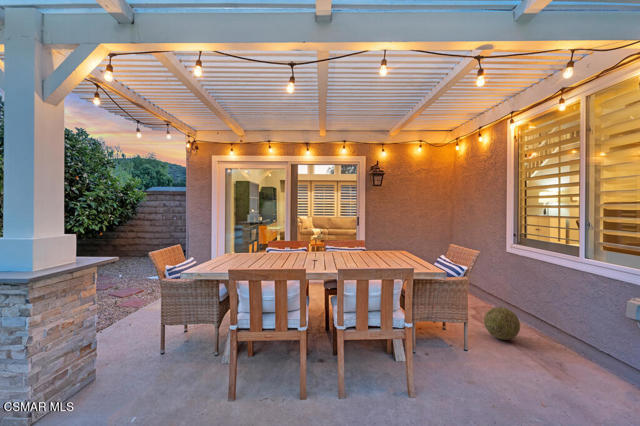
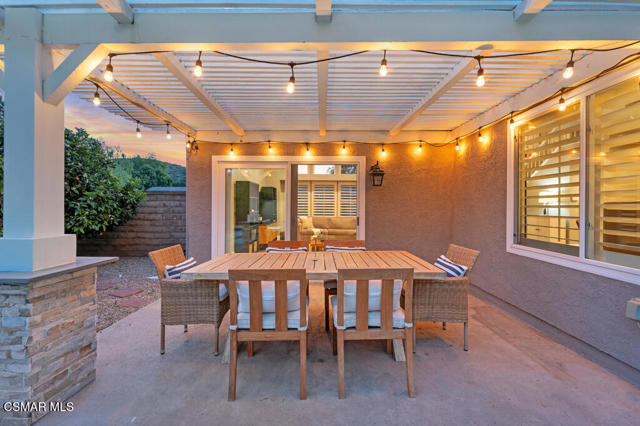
- decorative ball (501, 323)
